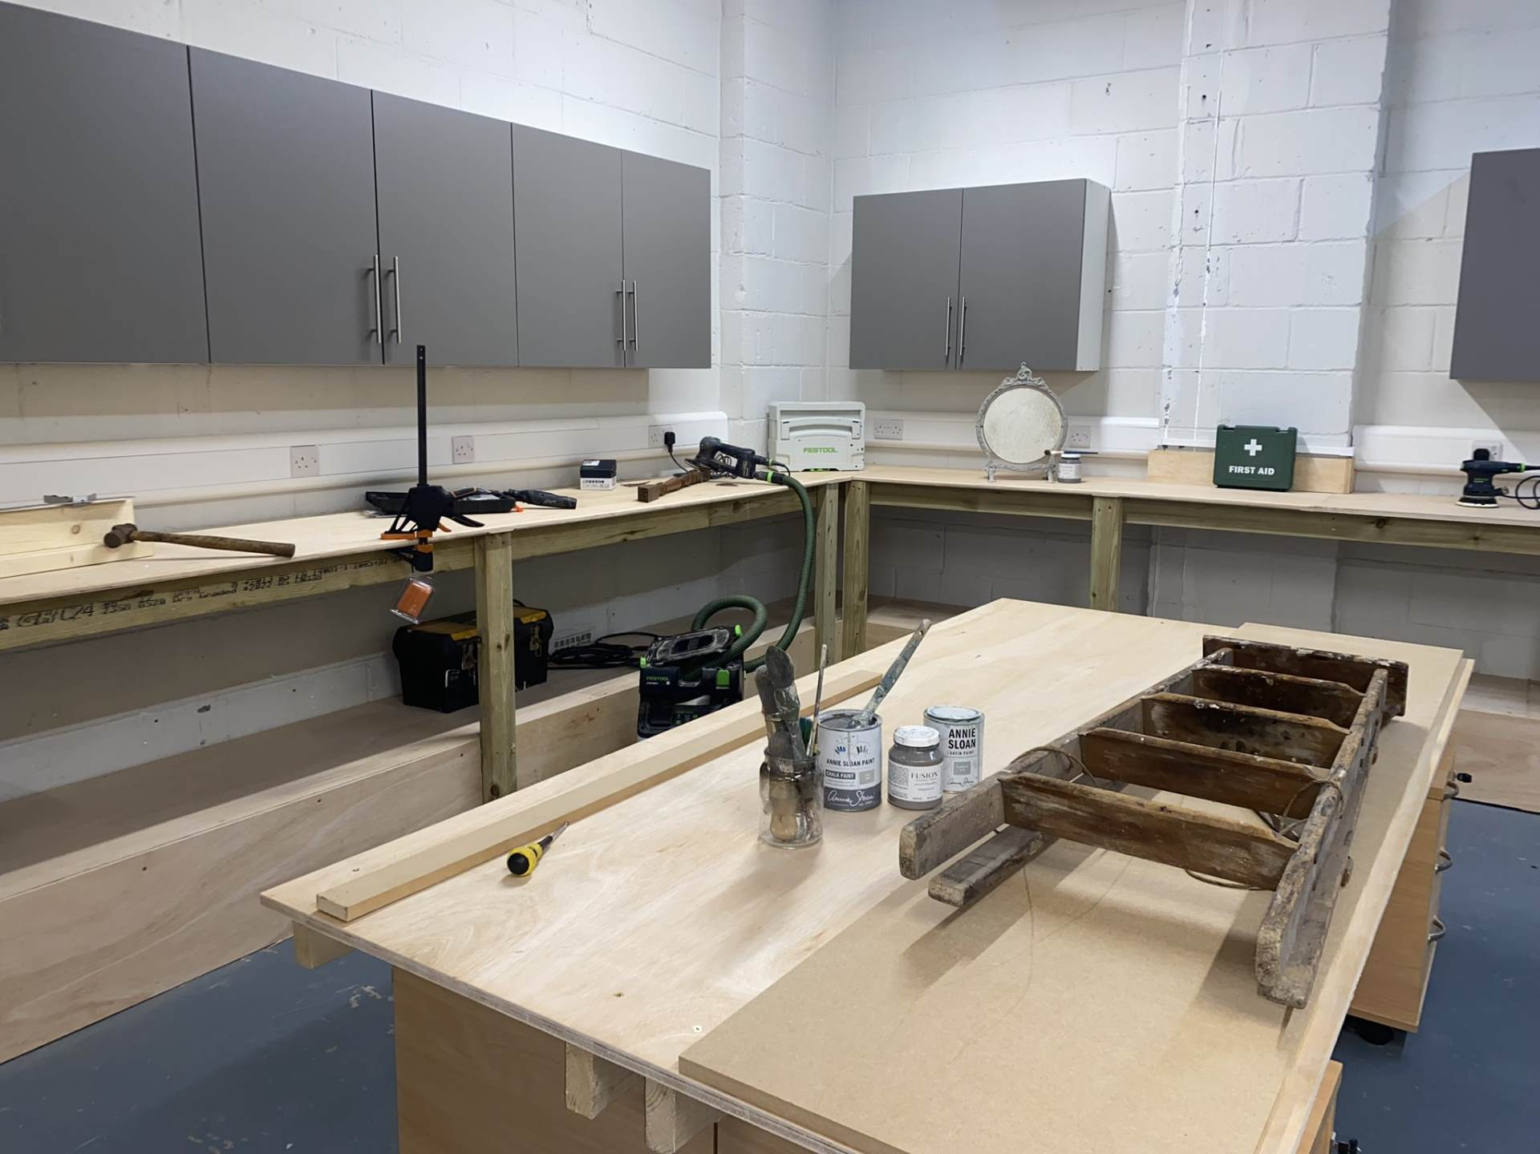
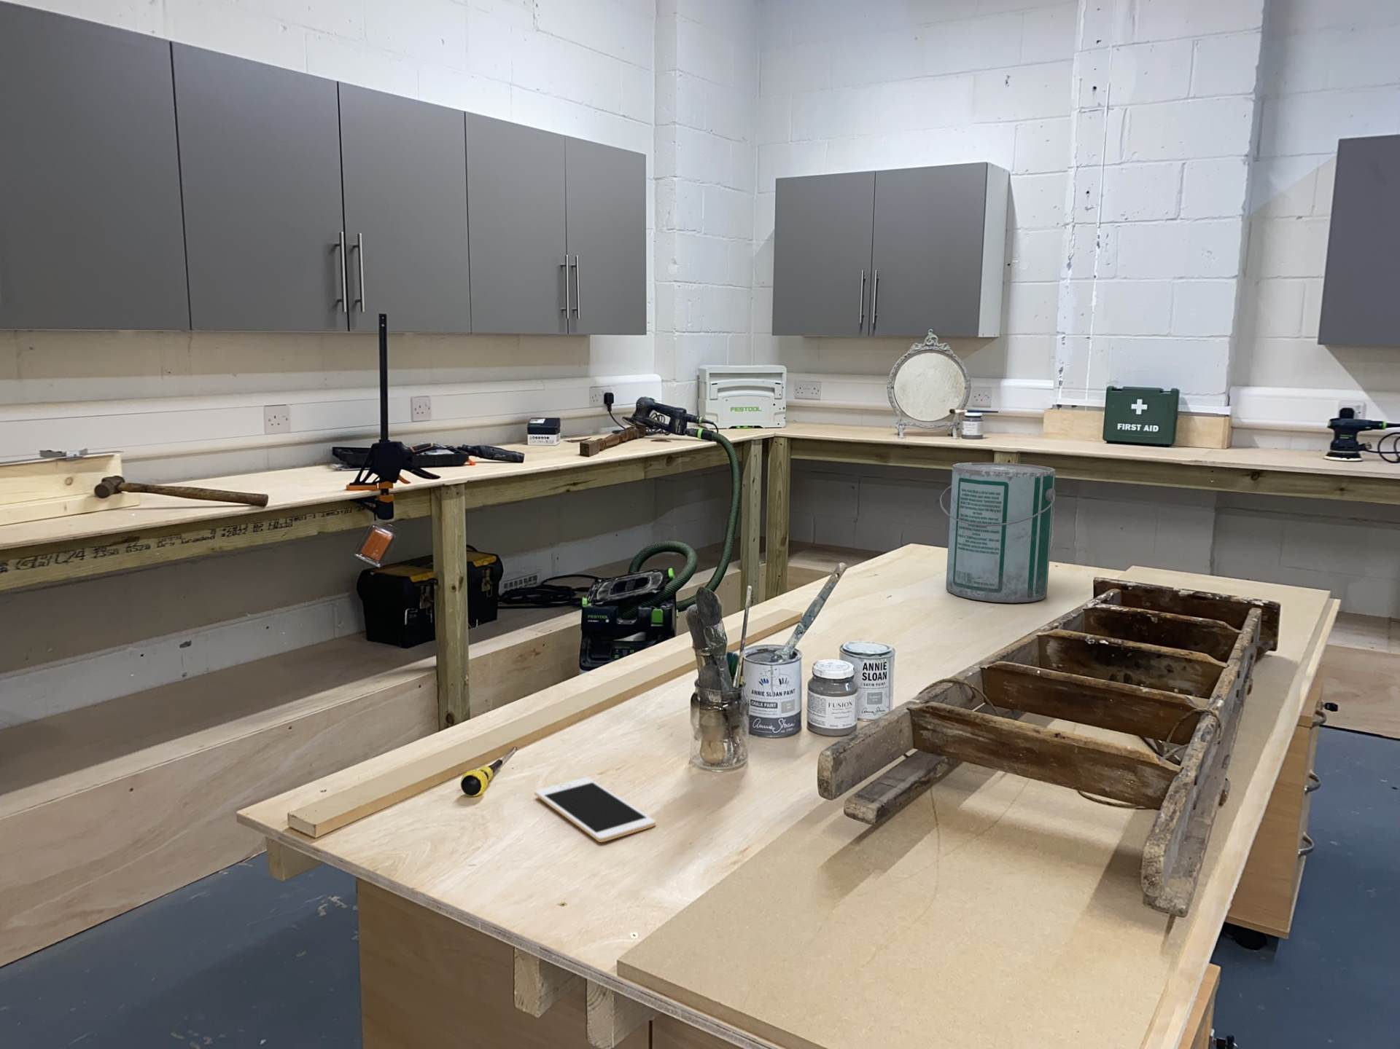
+ cell phone (593, 808)
+ paint can (999, 530)
